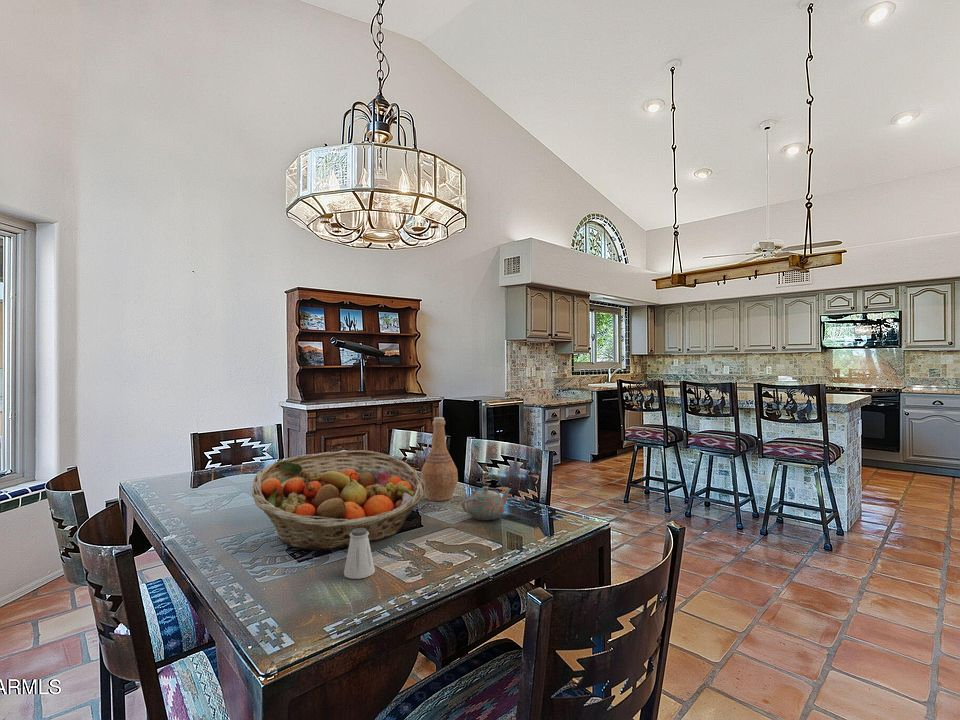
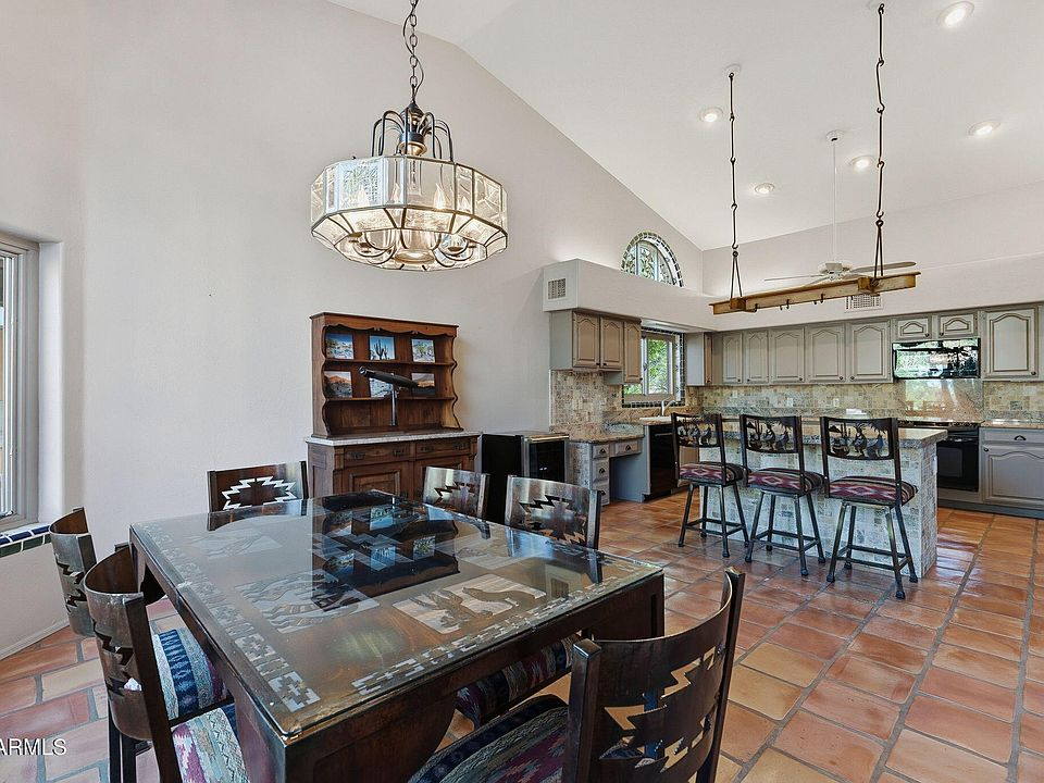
- fruit basket (342, 495)
- vase (439, 457)
- teapot (487, 501)
- saltshaker (359, 551)
